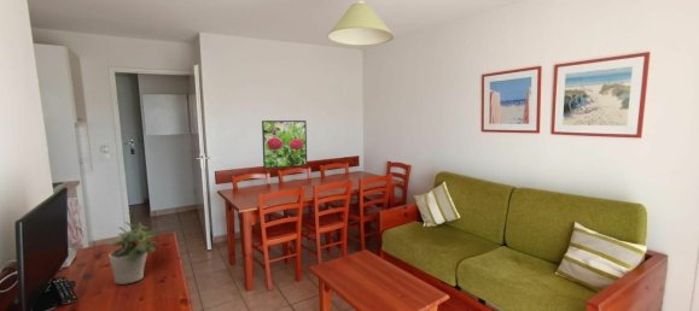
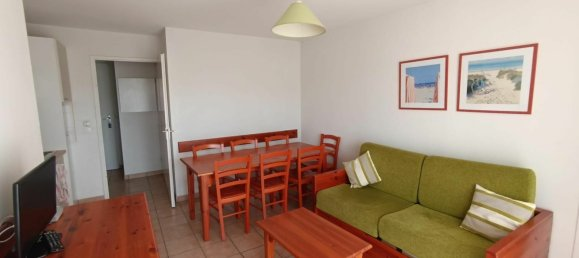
- potted plant (136, 250)
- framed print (285, 143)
